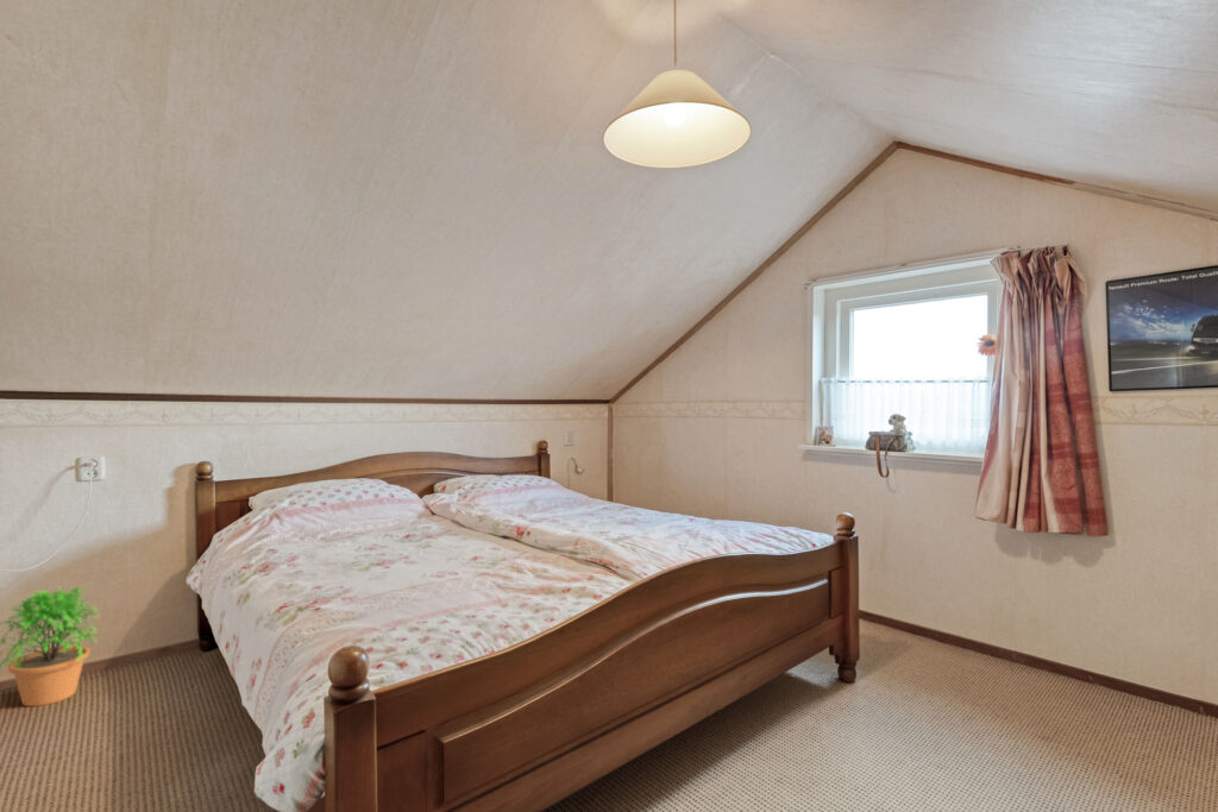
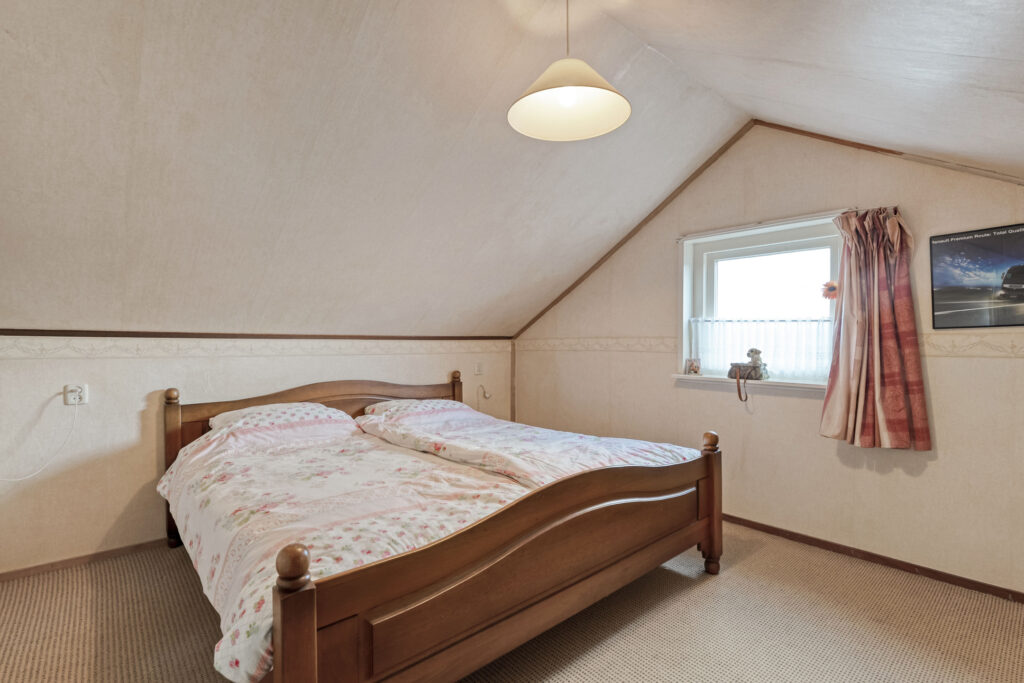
- potted plant (49, 641)
